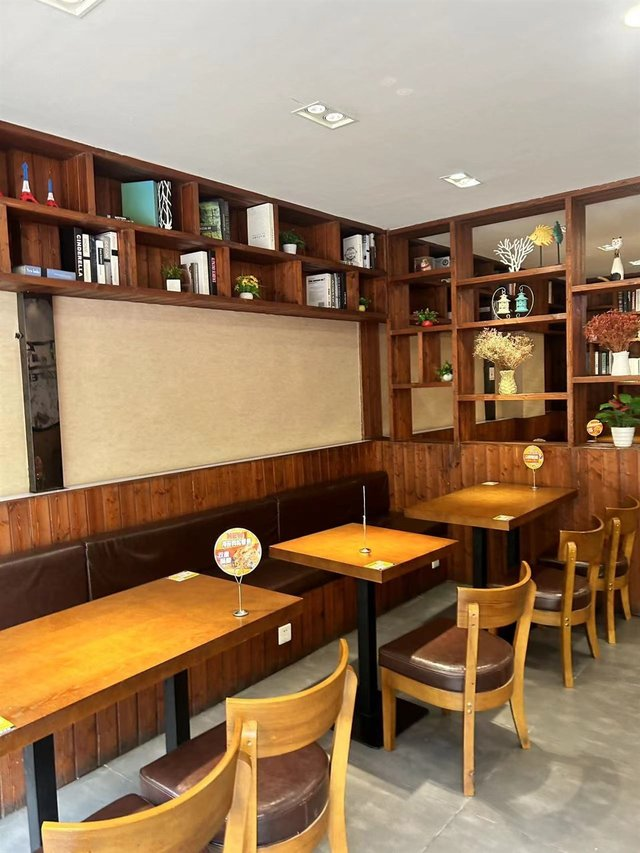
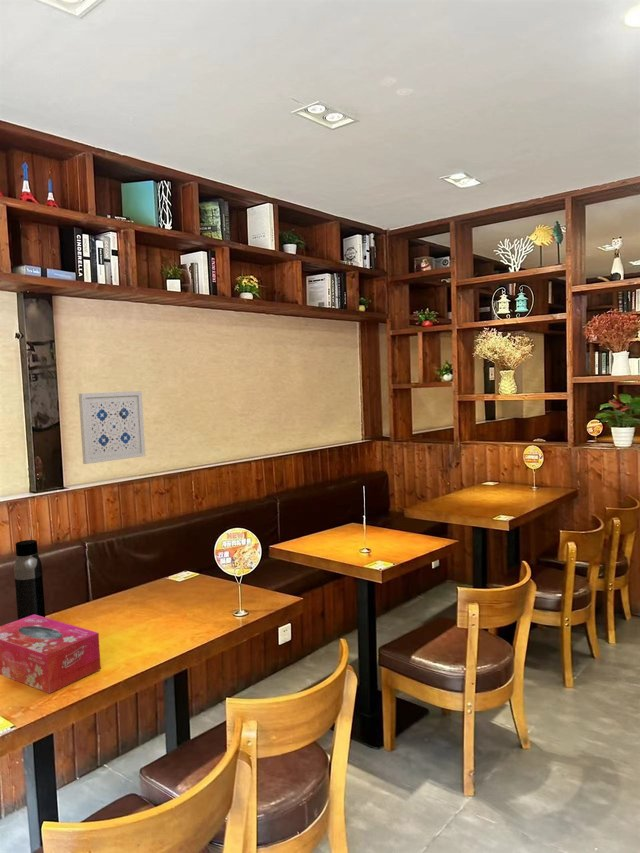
+ wall art (113, 426)
+ tissue box (41, 650)
+ water bottle (29, 585)
